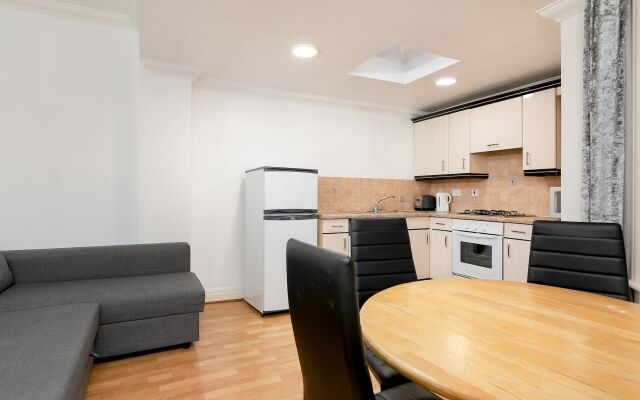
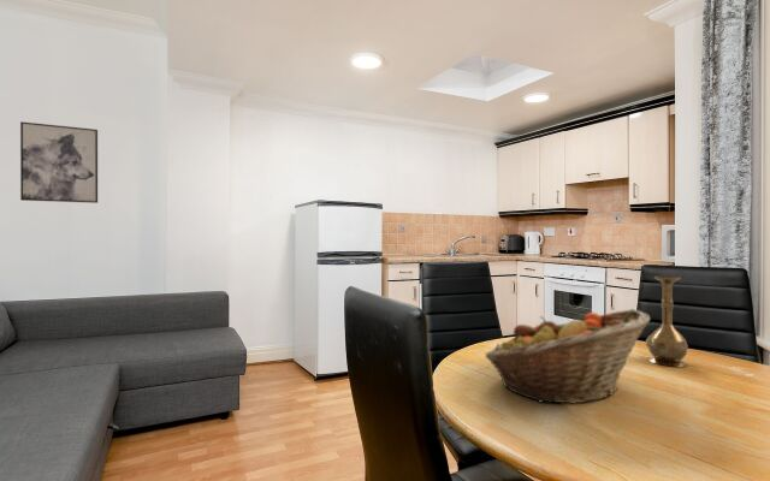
+ wall art (60, 164)
+ fruit basket (565, 346)
+ vase (667, 319)
